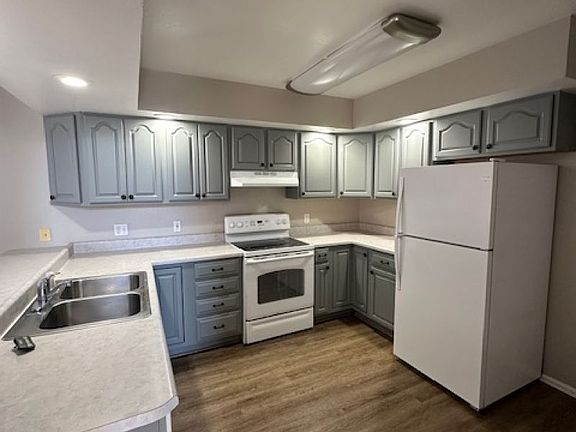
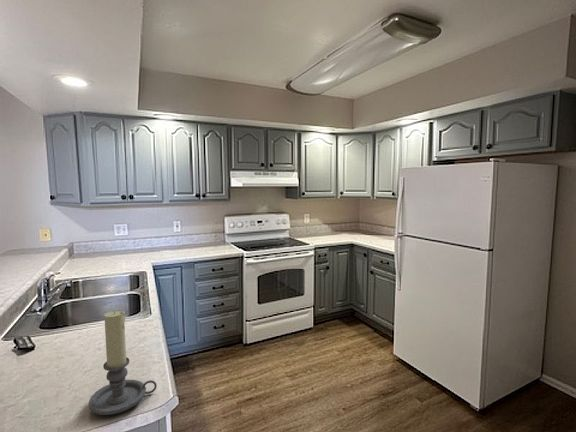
+ candle holder (122, 356)
